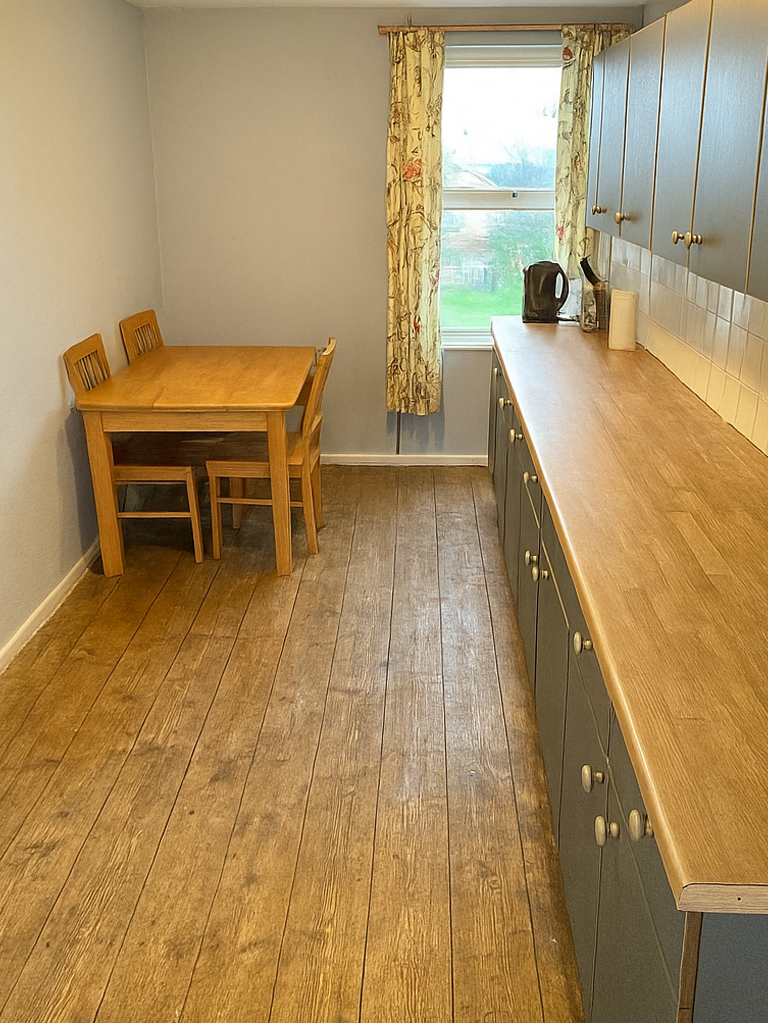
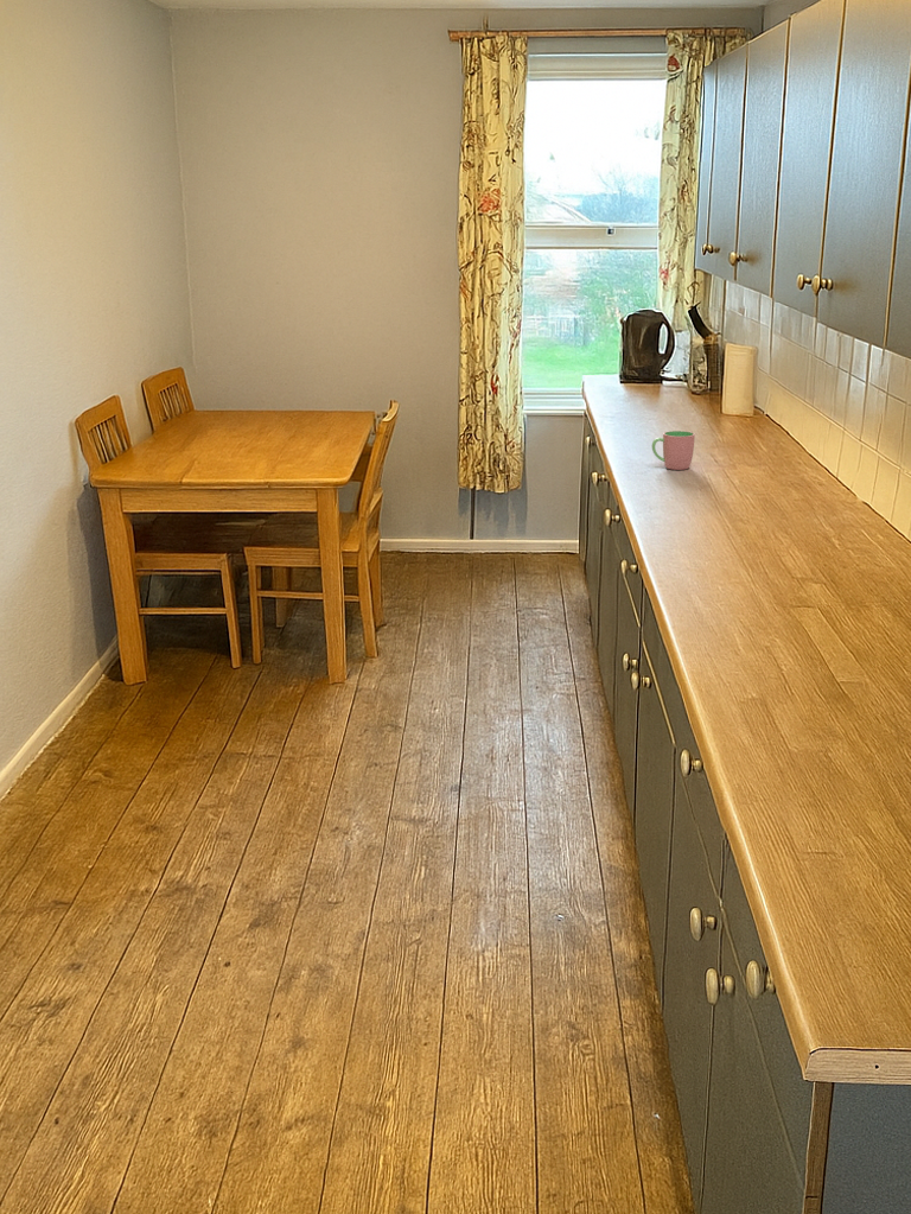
+ cup (673, 450)
